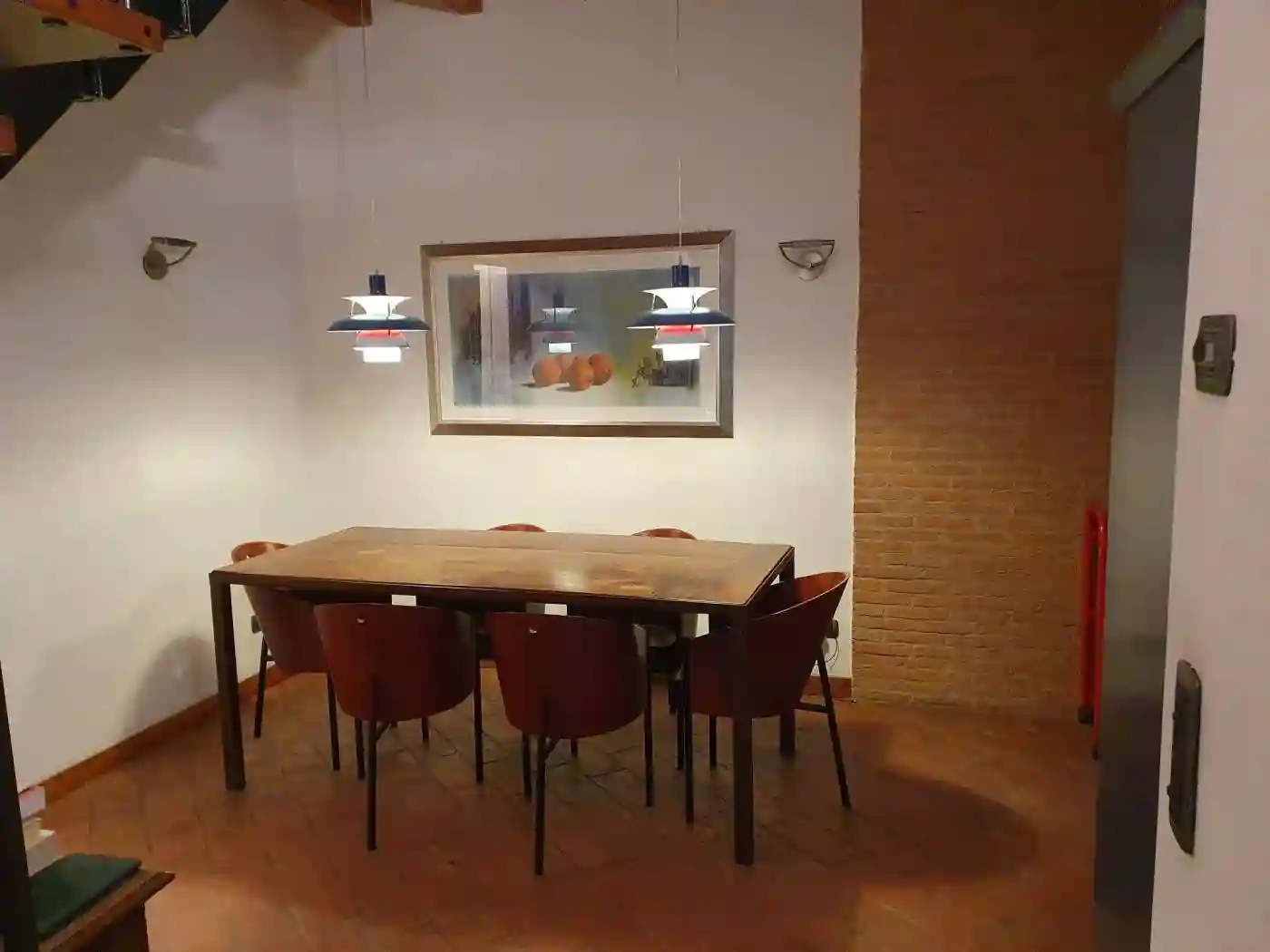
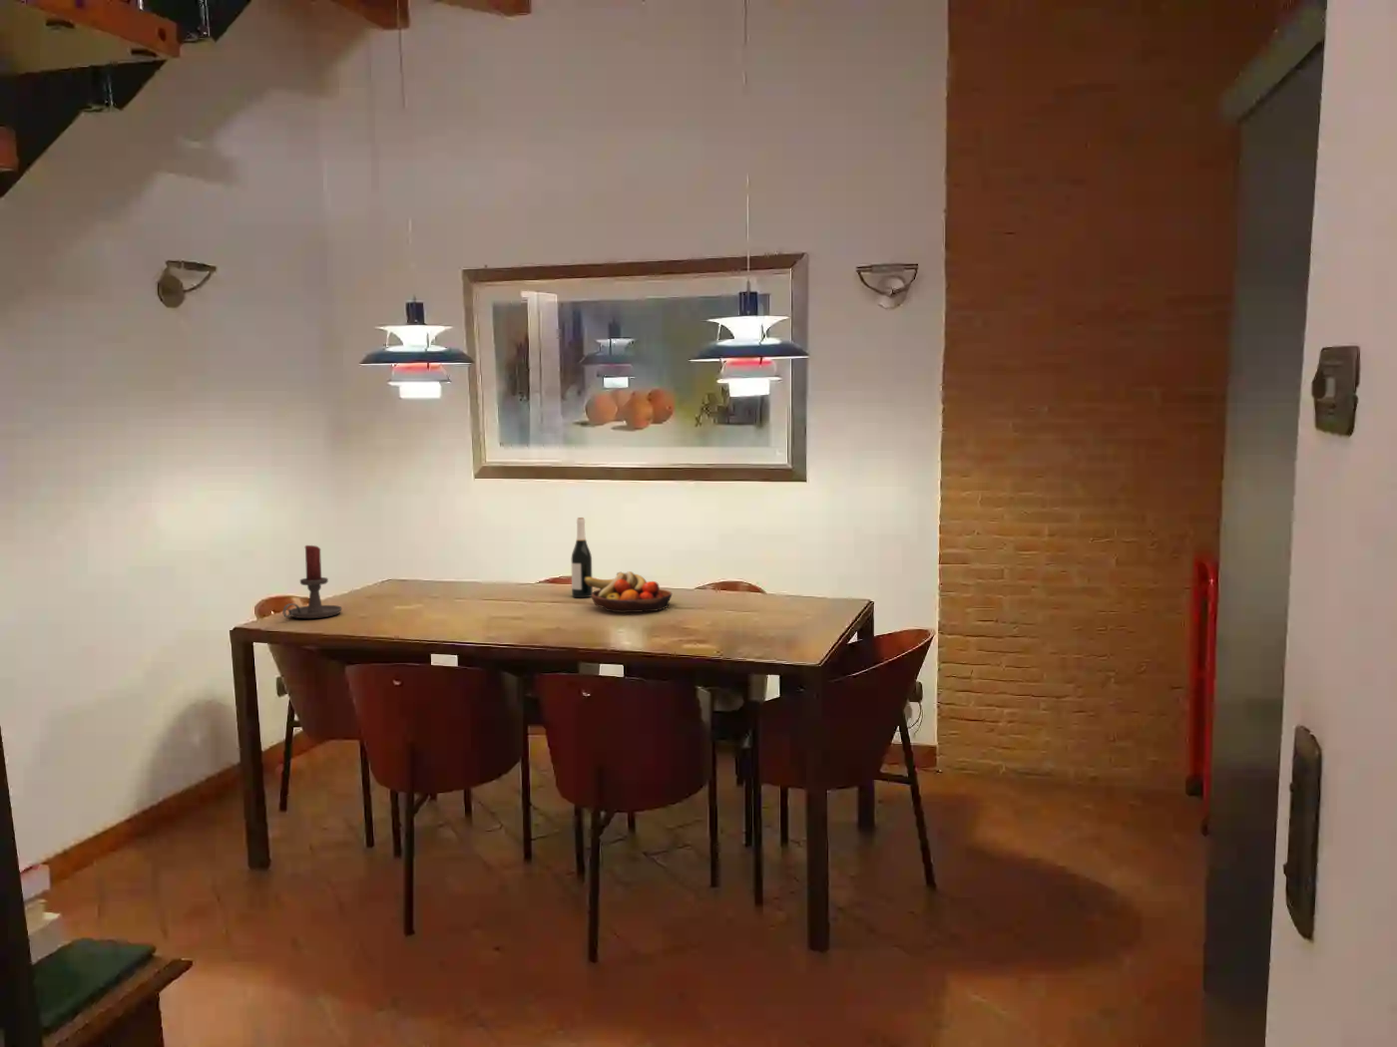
+ wine bottle (581, 556)
+ fruit bowl (630, 589)
+ candle holder (308, 581)
